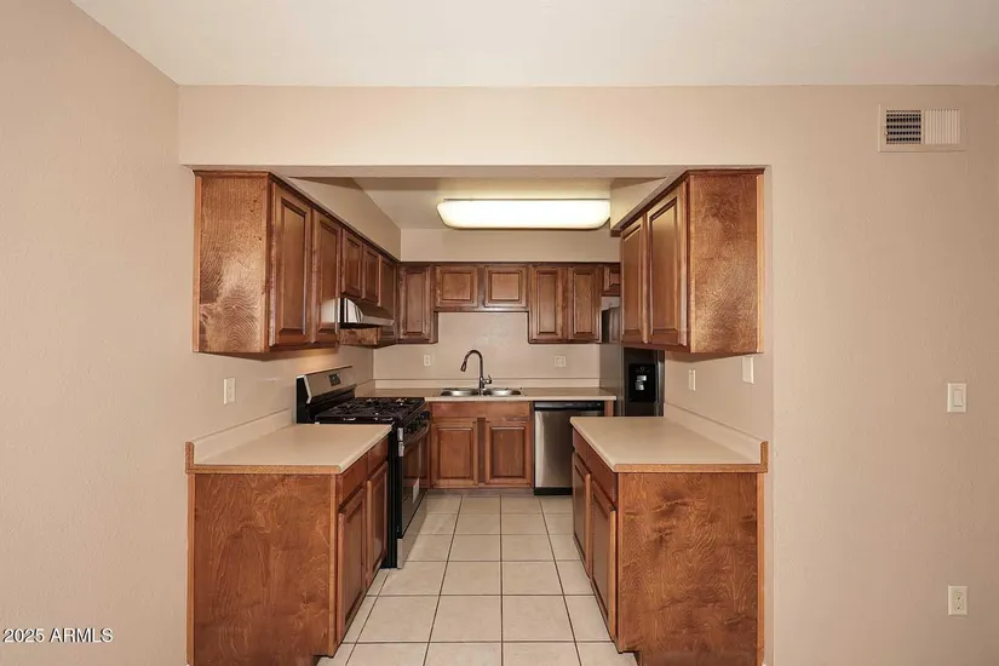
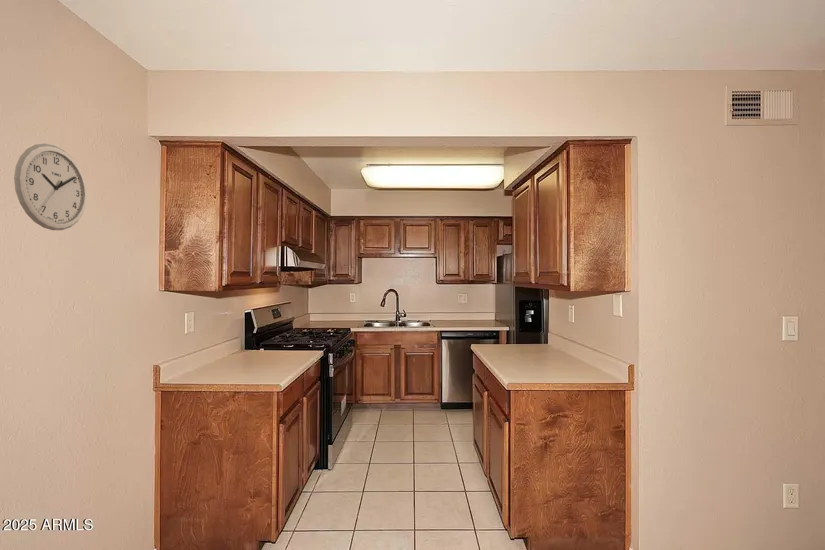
+ wall clock (55, 187)
